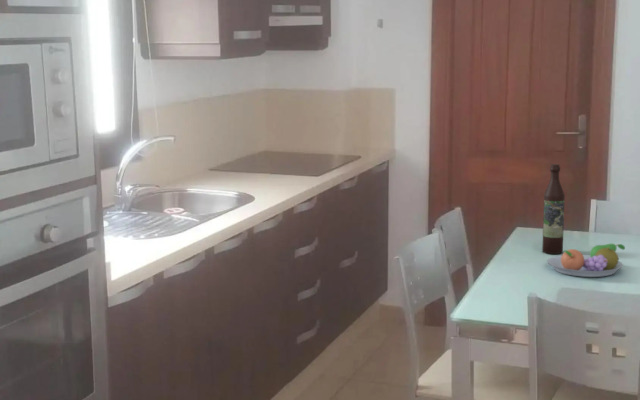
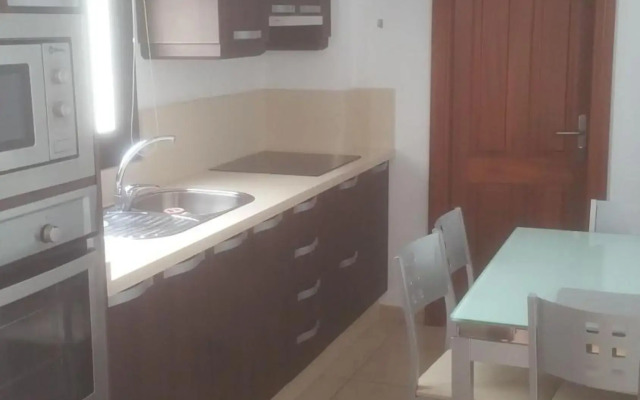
- fruit bowl (588, 255)
- wine bottle (553, 208)
